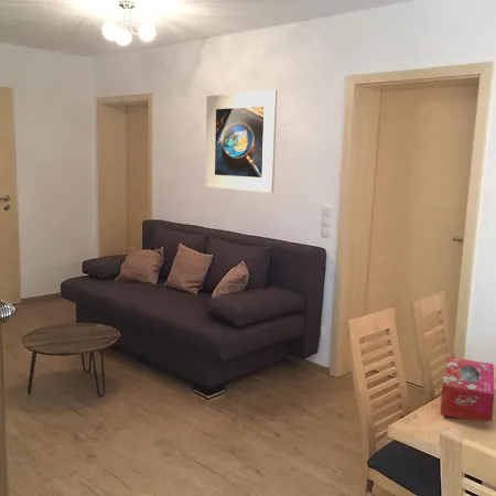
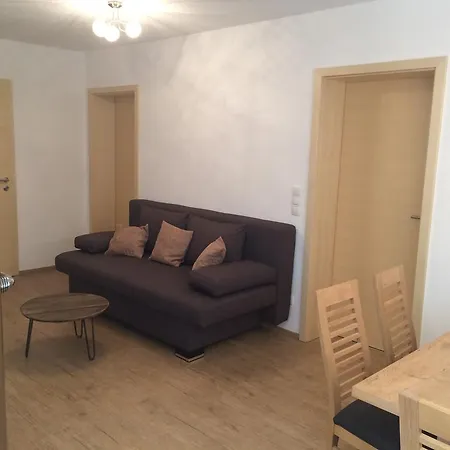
- tissue box (467, 387)
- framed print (238, 142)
